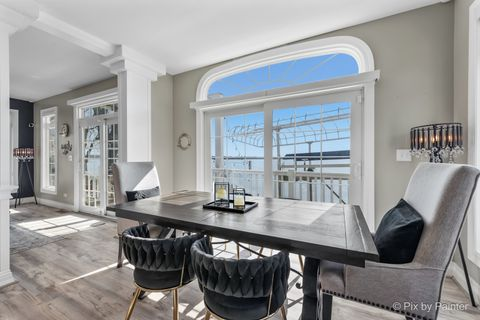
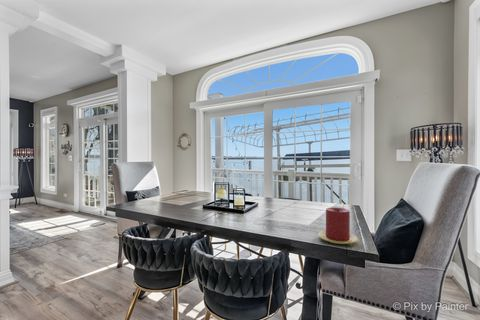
+ candle (337, 224)
